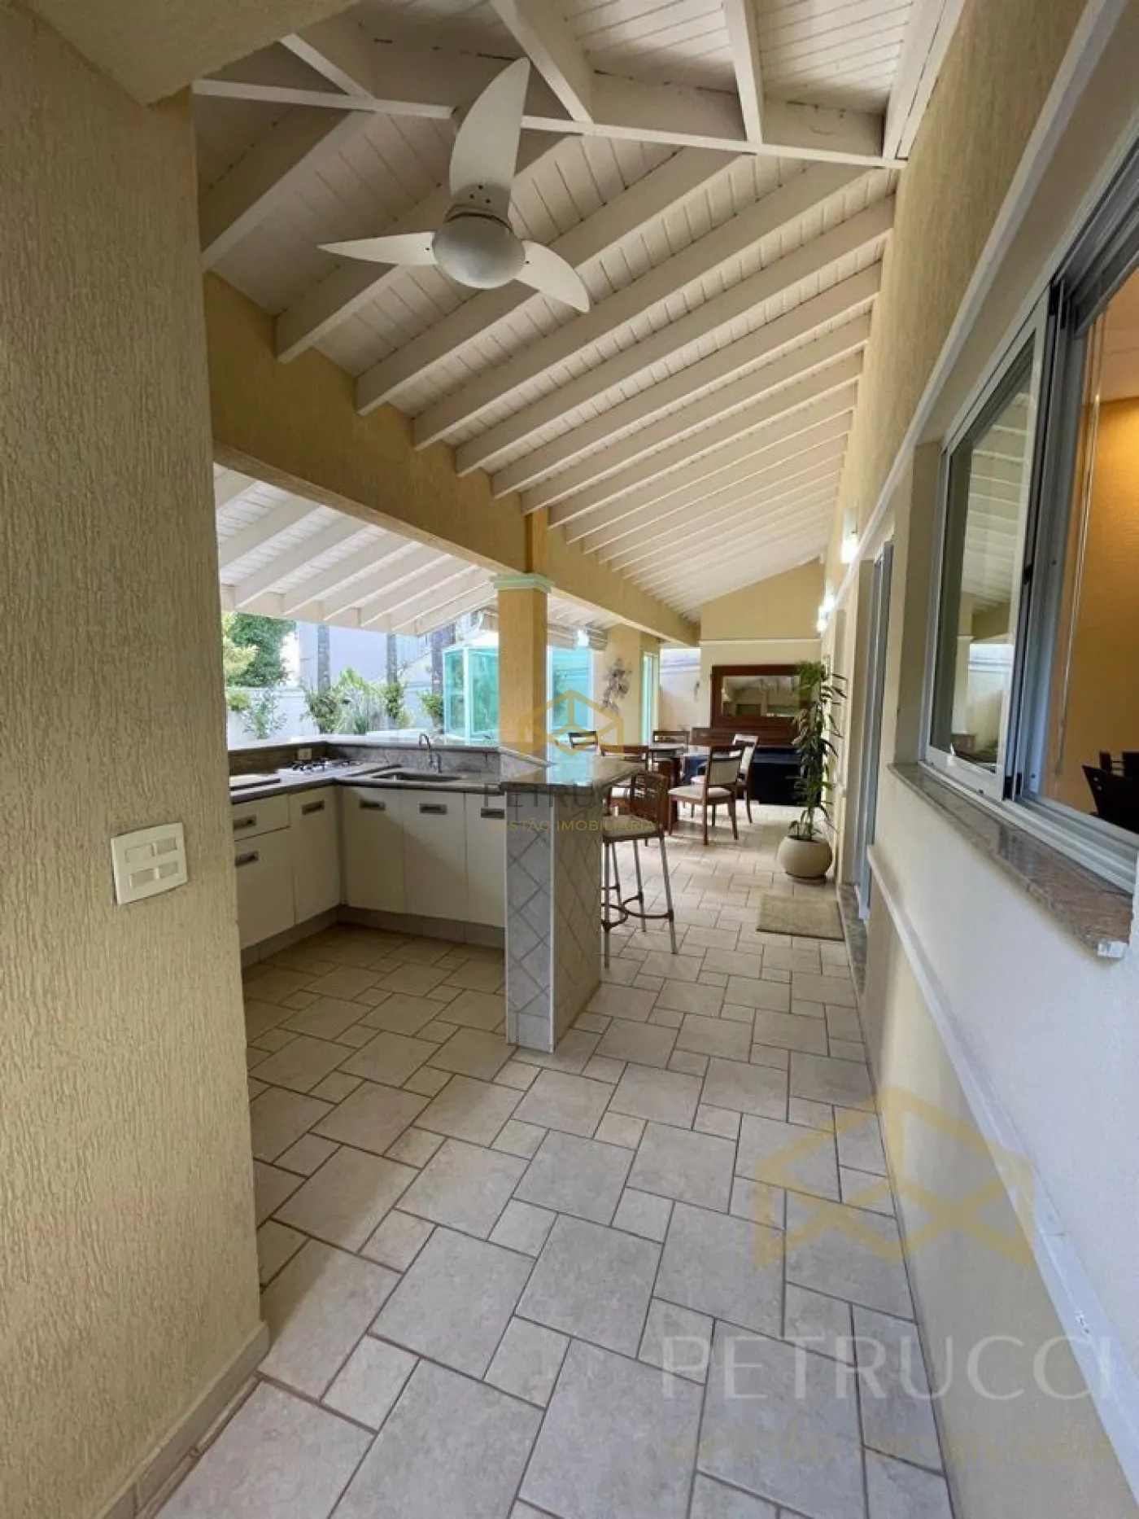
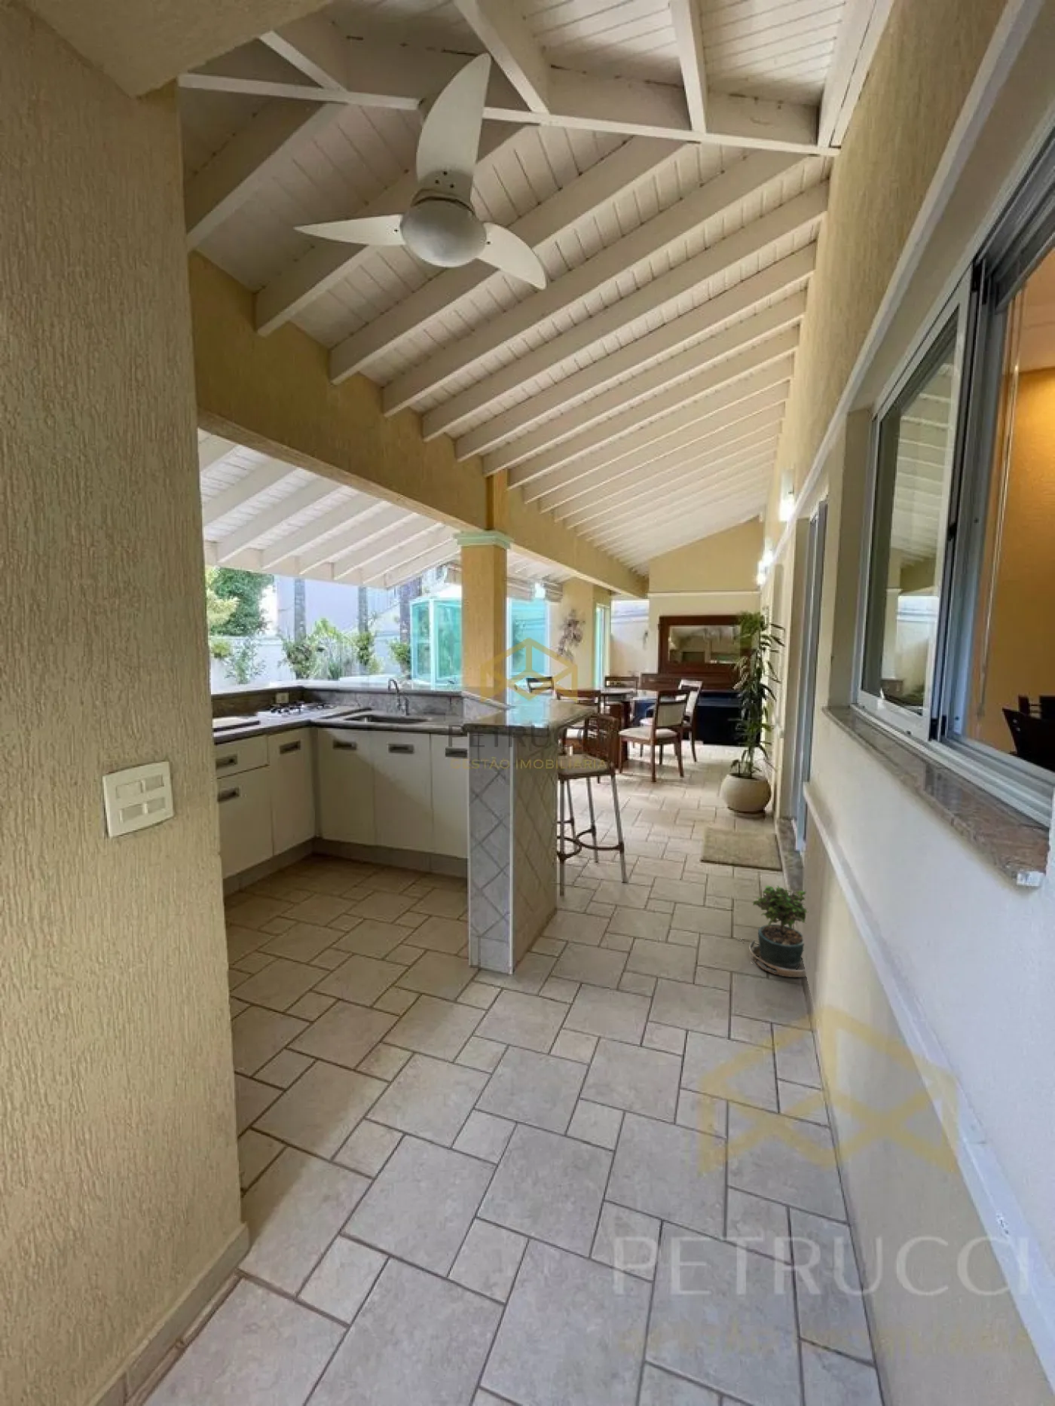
+ potted plant (776, 921)
